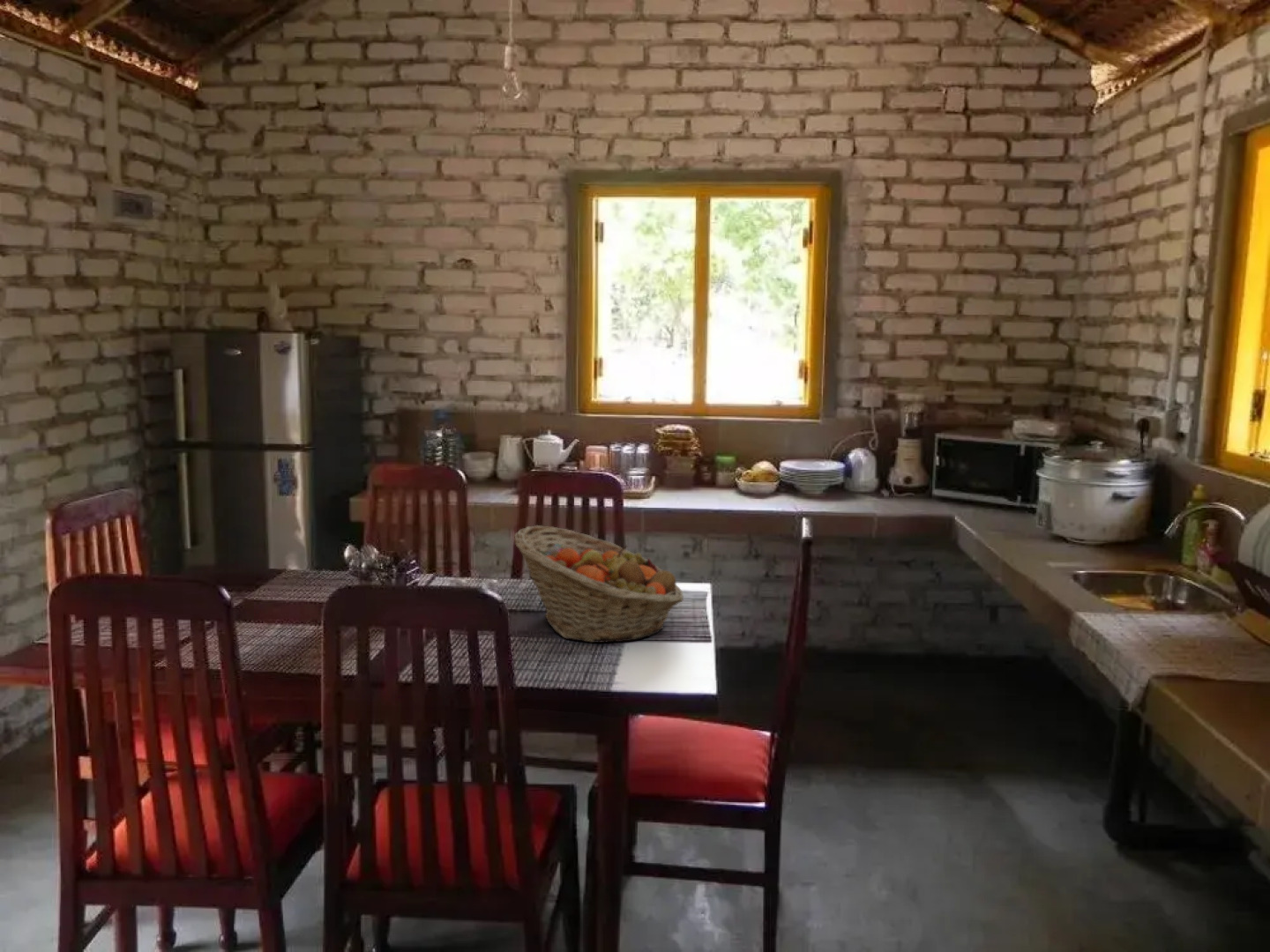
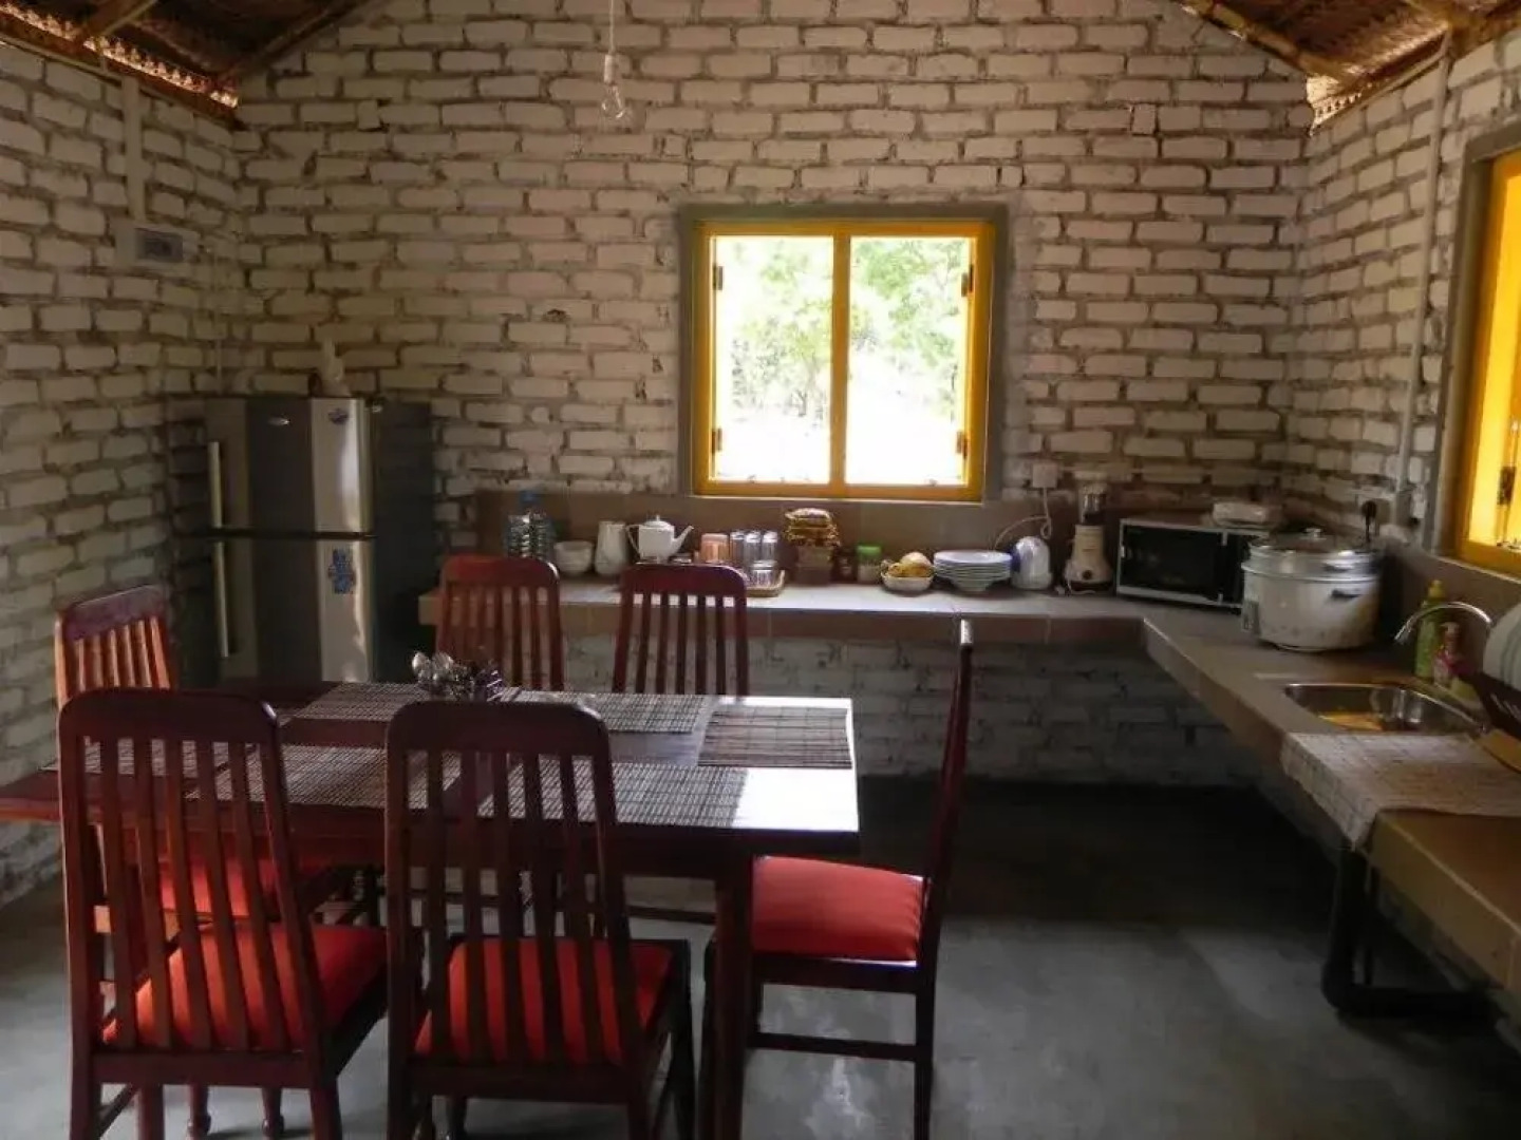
- fruit basket (598, 577)
